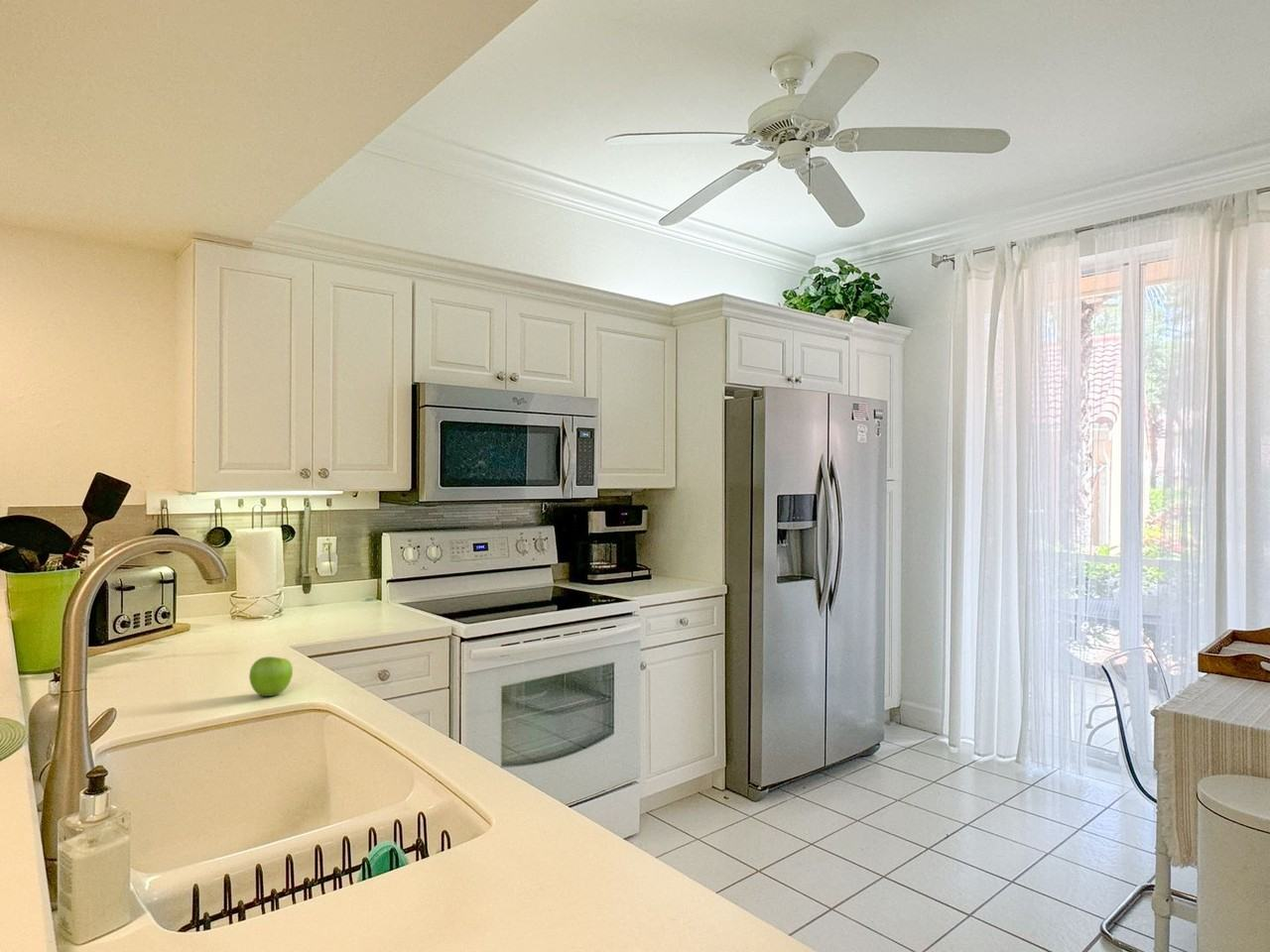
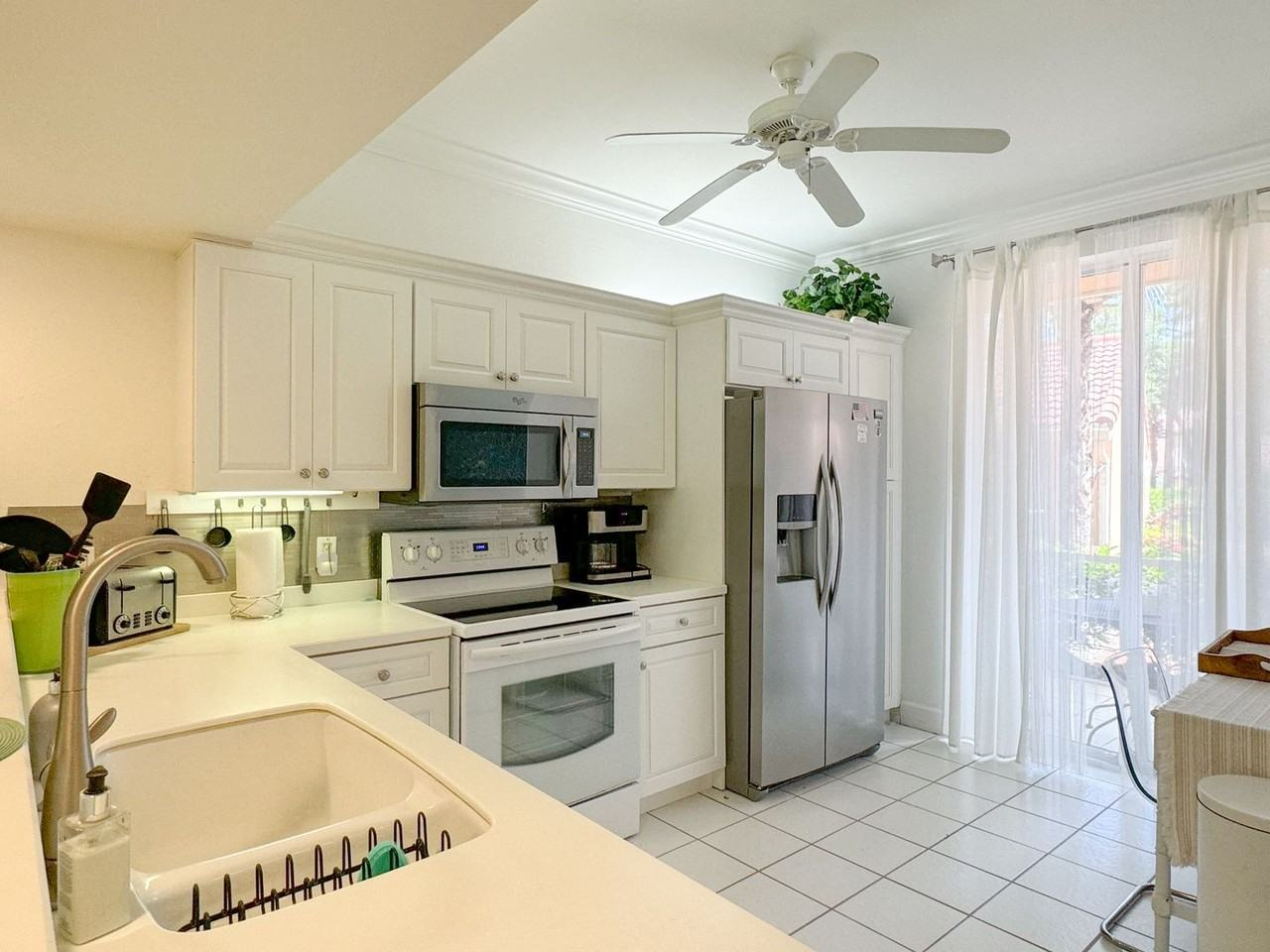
- fruit (271, 674)
